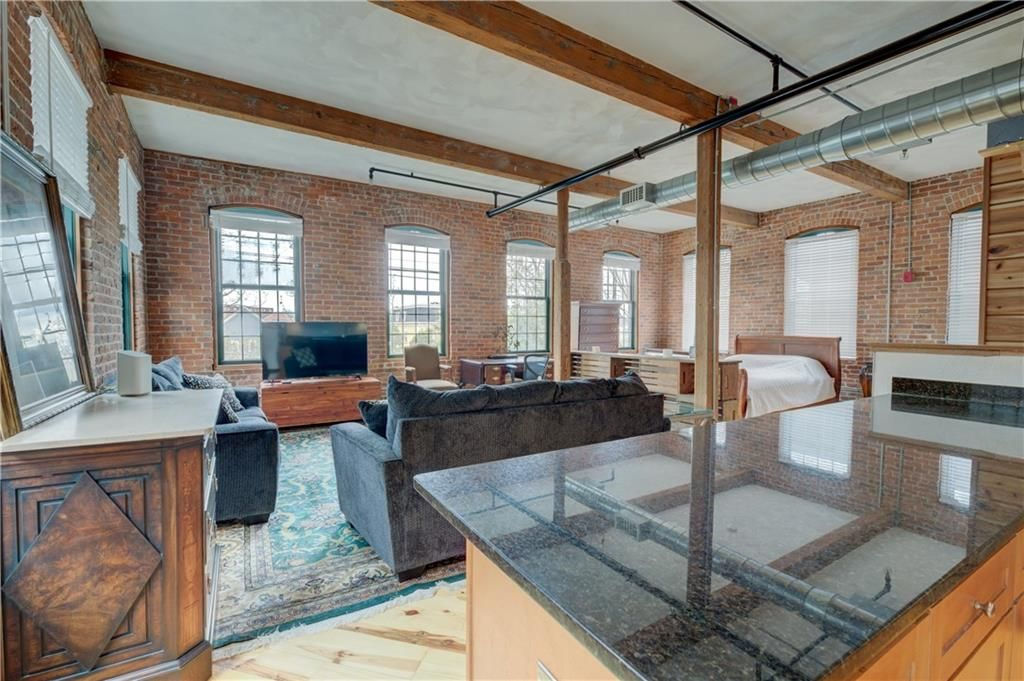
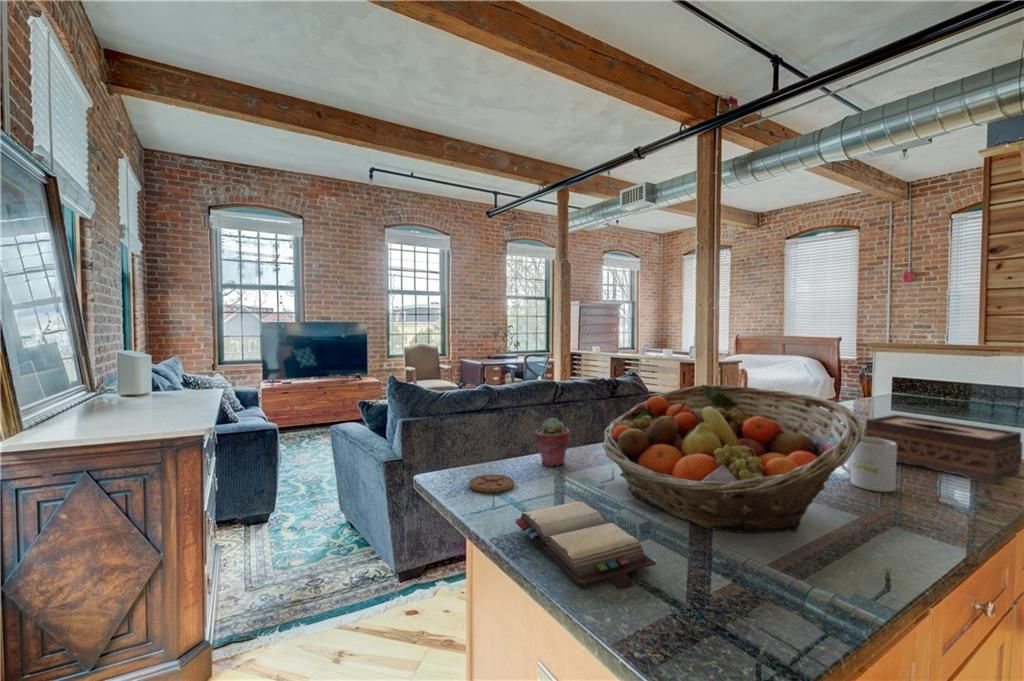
+ fruit basket (714, 445)
+ mug (865, 461)
+ tissue box (938, 445)
+ hardback book (575, 535)
+ coaster (491, 483)
+ potted succulent (552, 439)
